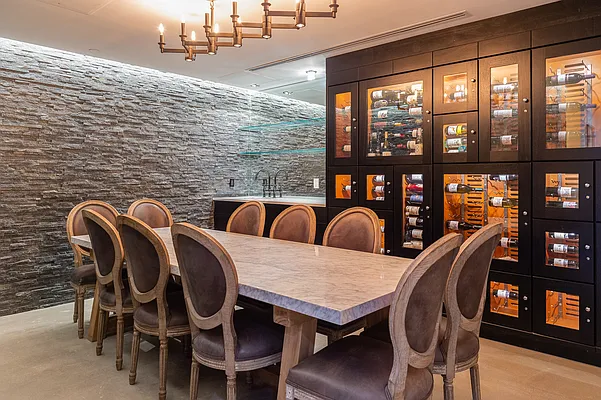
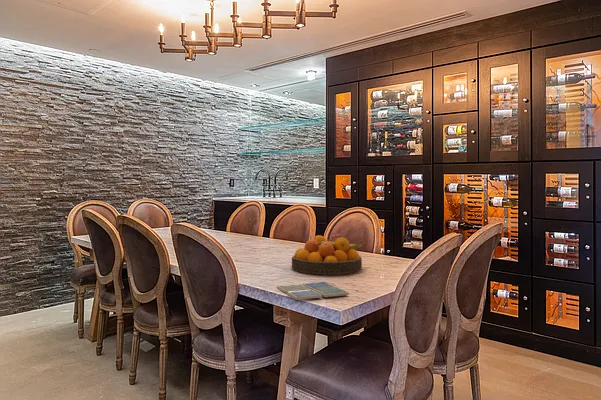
+ fruit bowl (326, 252)
+ drink coaster (311, 290)
